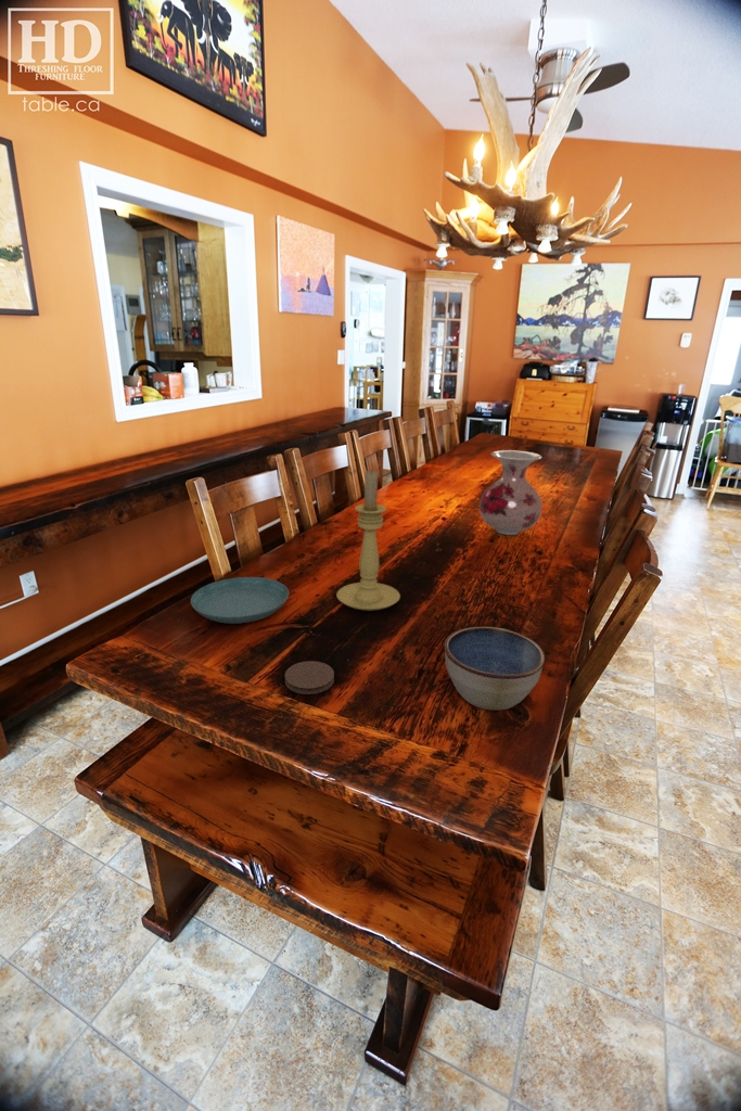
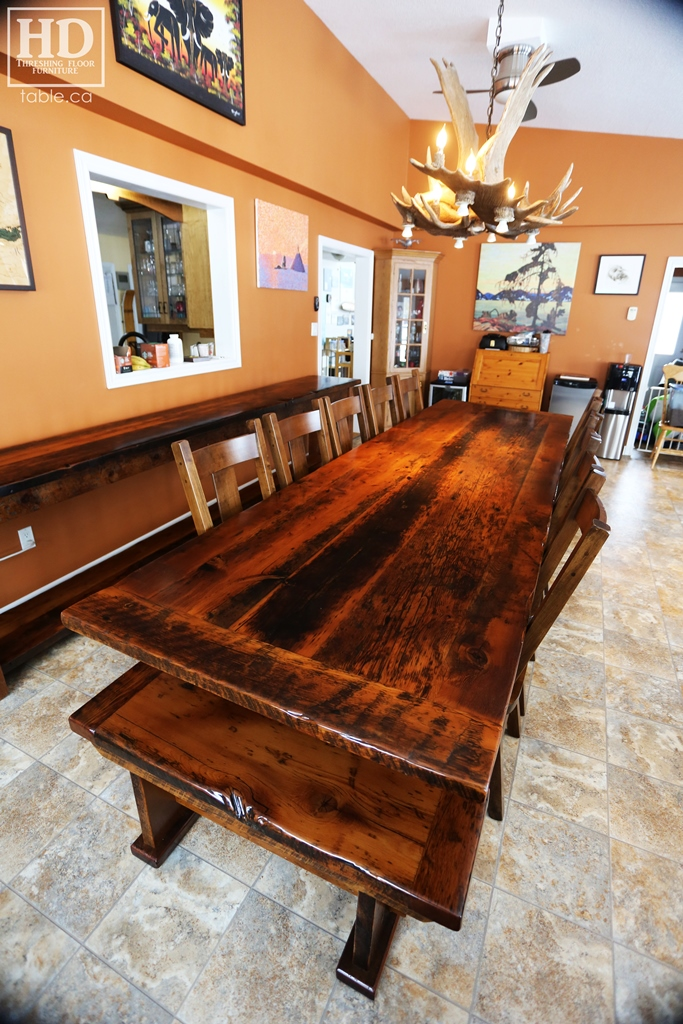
- saucer (241, 600)
- candle holder (369, 536)
- coaster (309, 677)
- vase (511, 494)
- bowl (490, 672)
